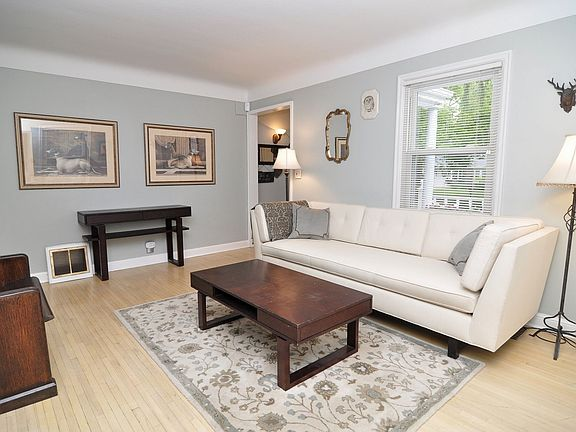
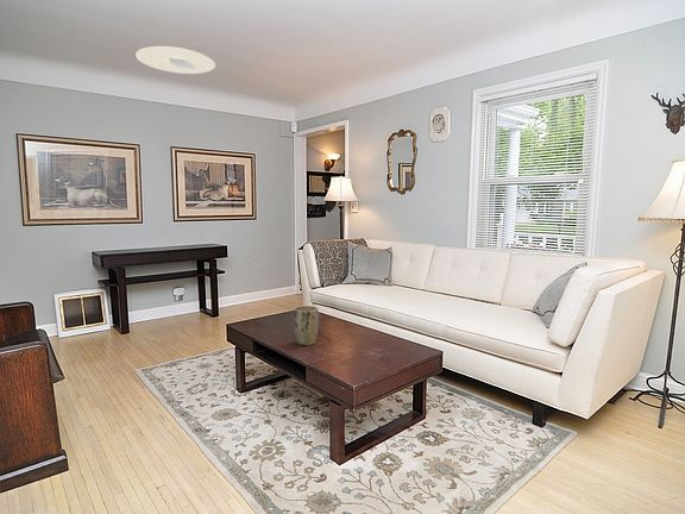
+ plant pot (306, 325)
+ ceiling light (176, 57)
